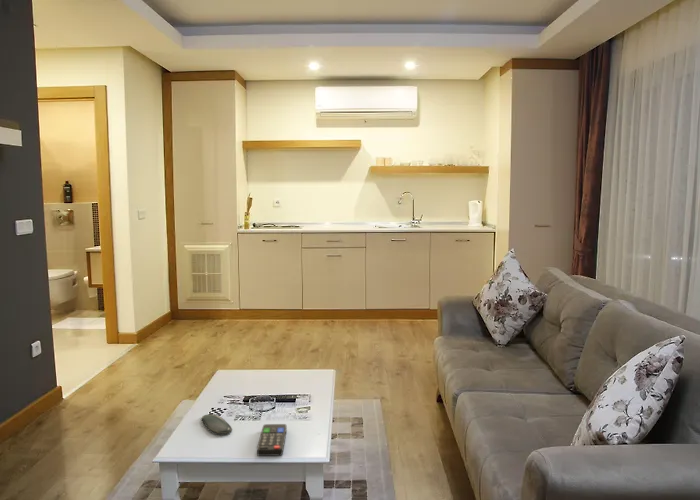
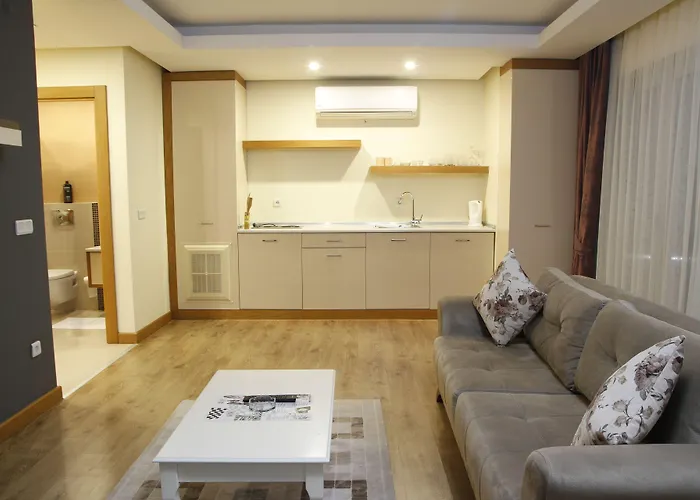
- oval tray (216, 423)
- remote control (272, 438)
